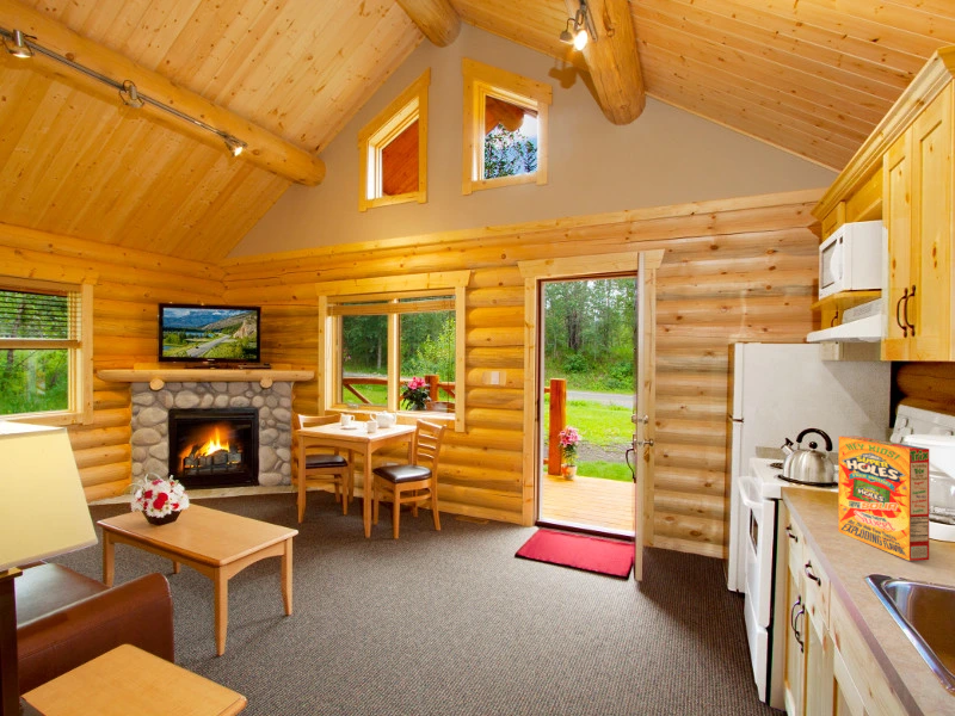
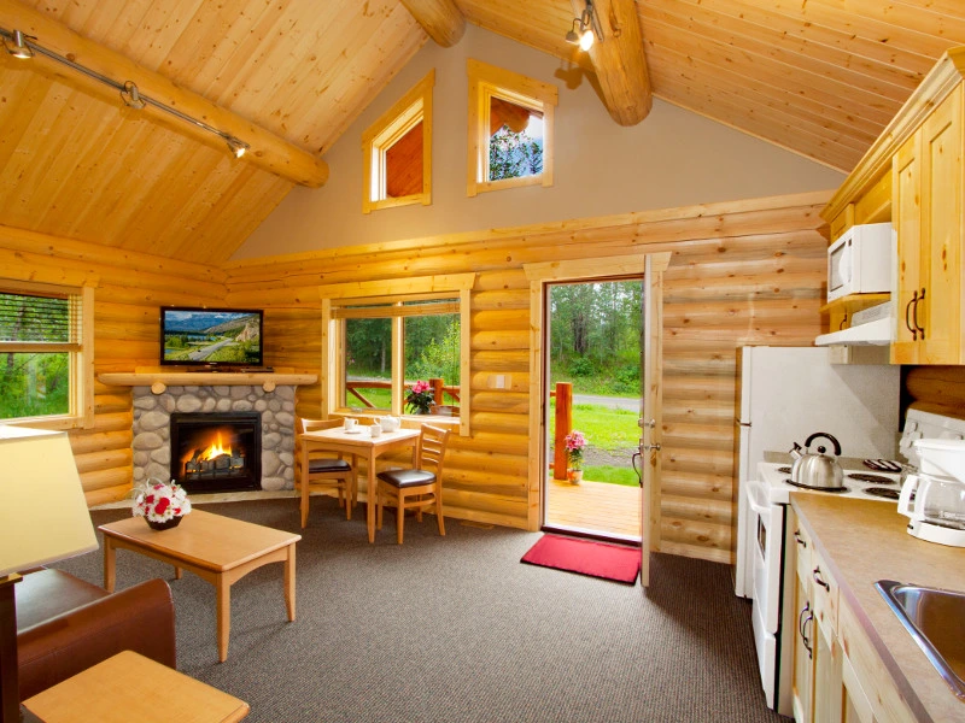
- cereal box (880, 493)
